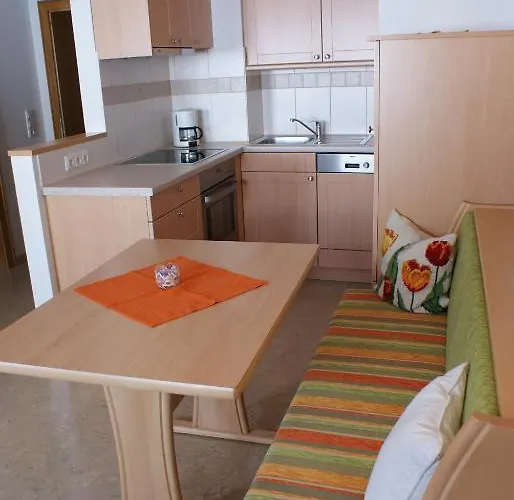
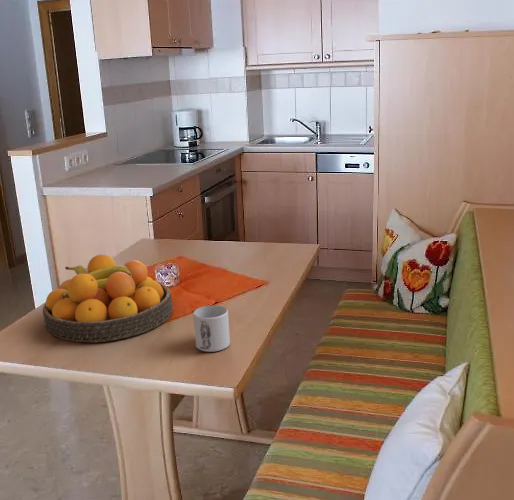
+ fruit bowl (107, 290)
+ mug (213, 325)
